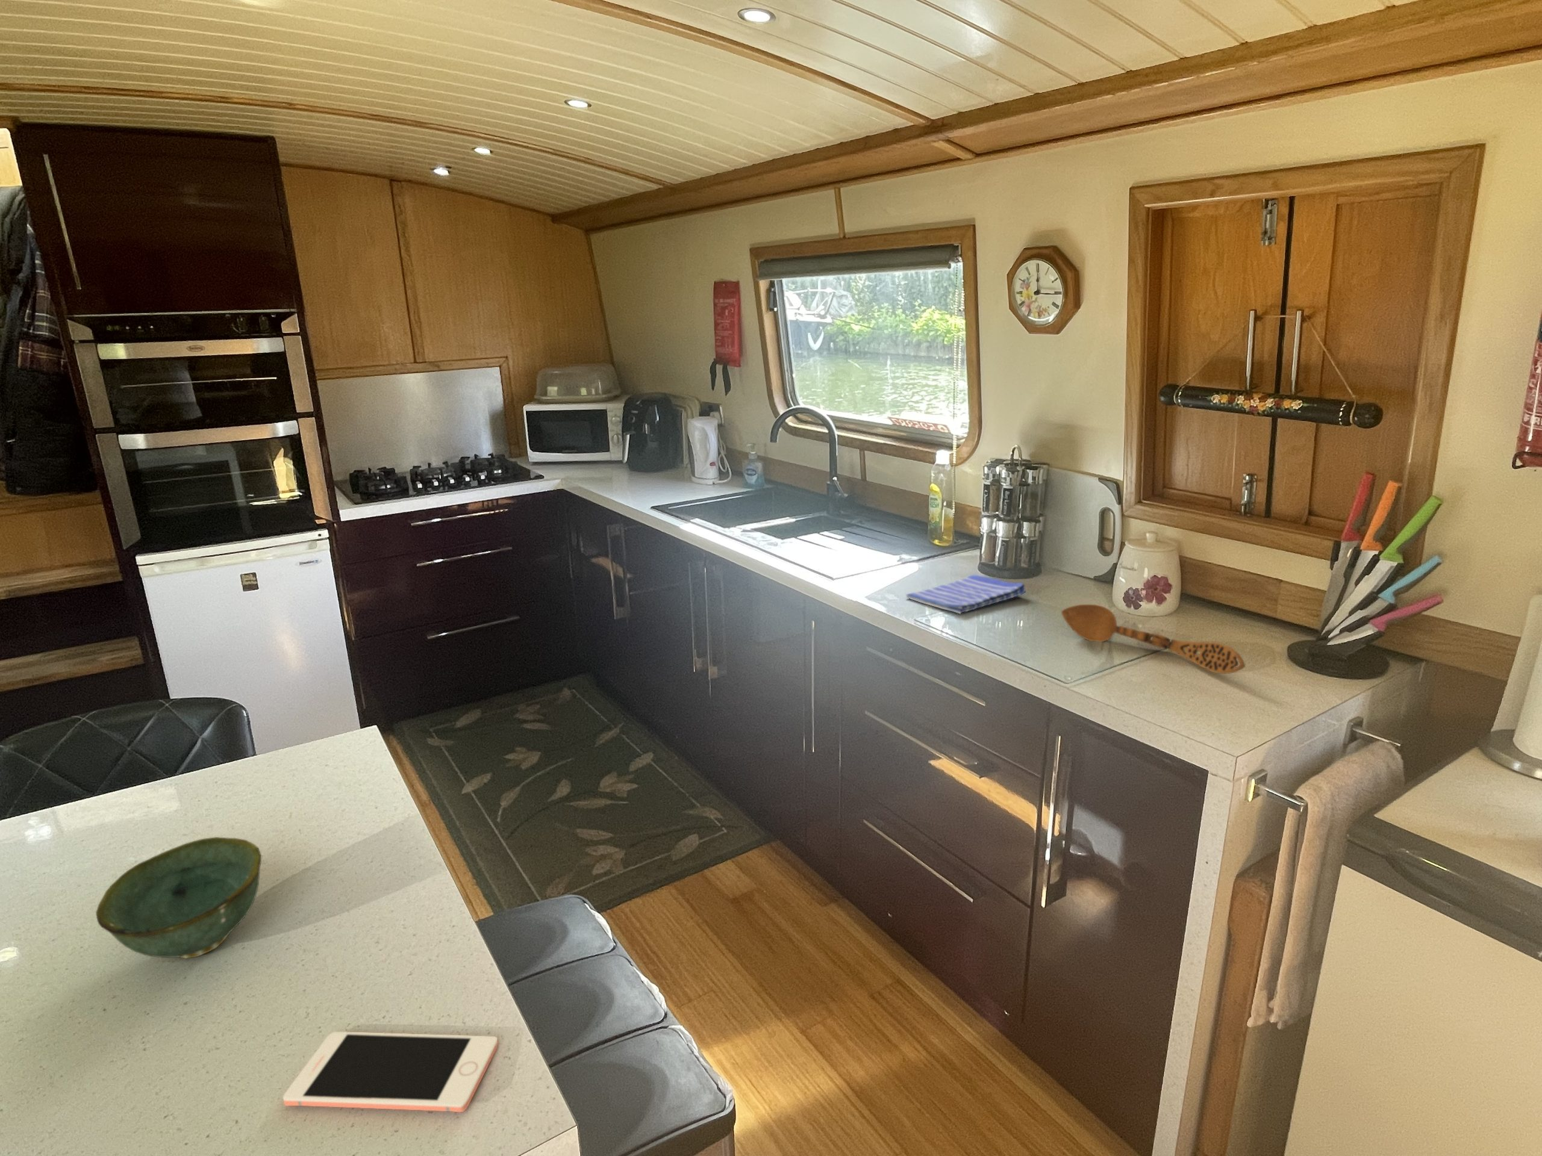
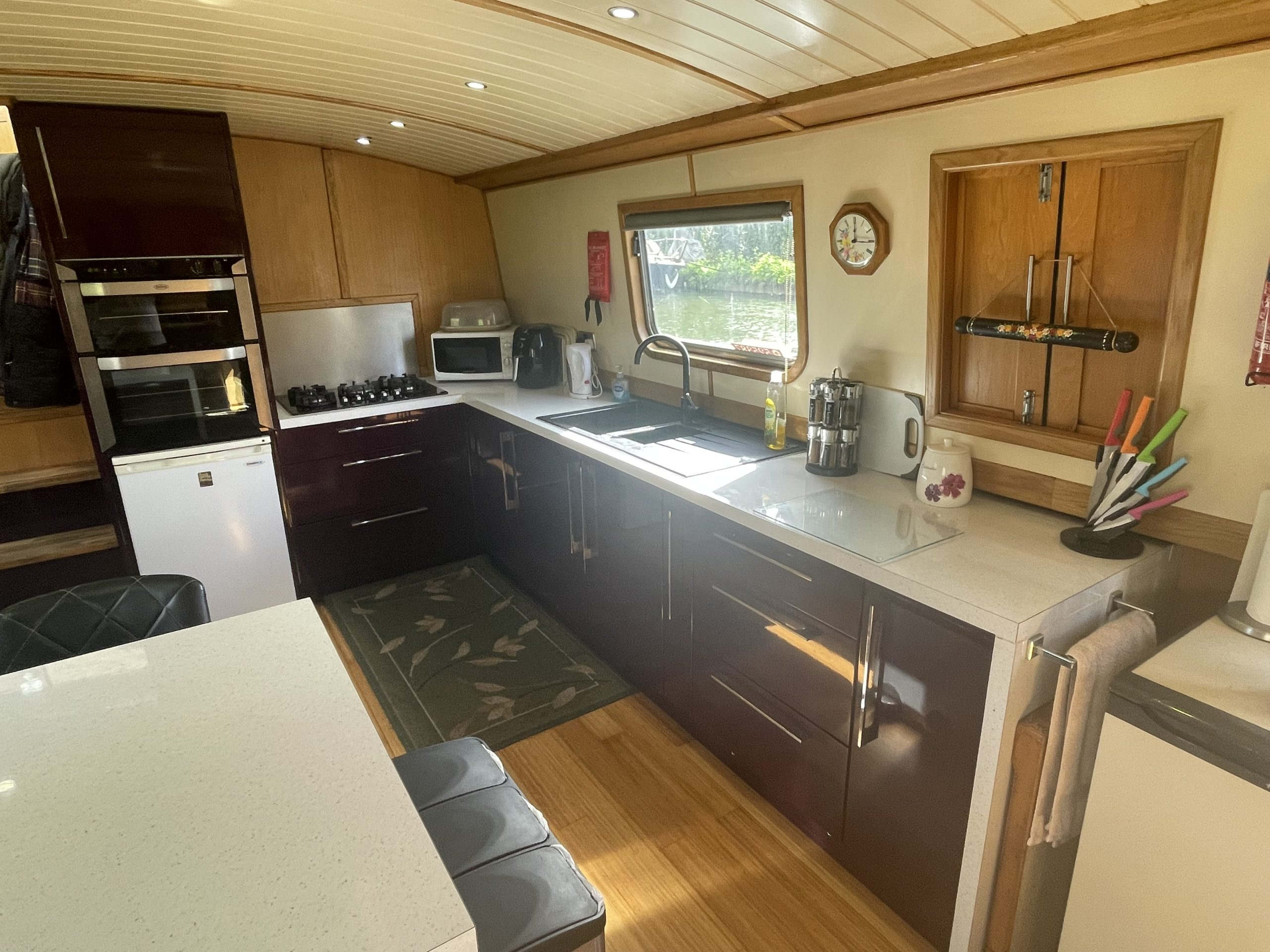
- bowl (188, 911)
- wooden spoon (1145, 640)
- dish towel (966, 591)
- cell phone (393, 1070)
